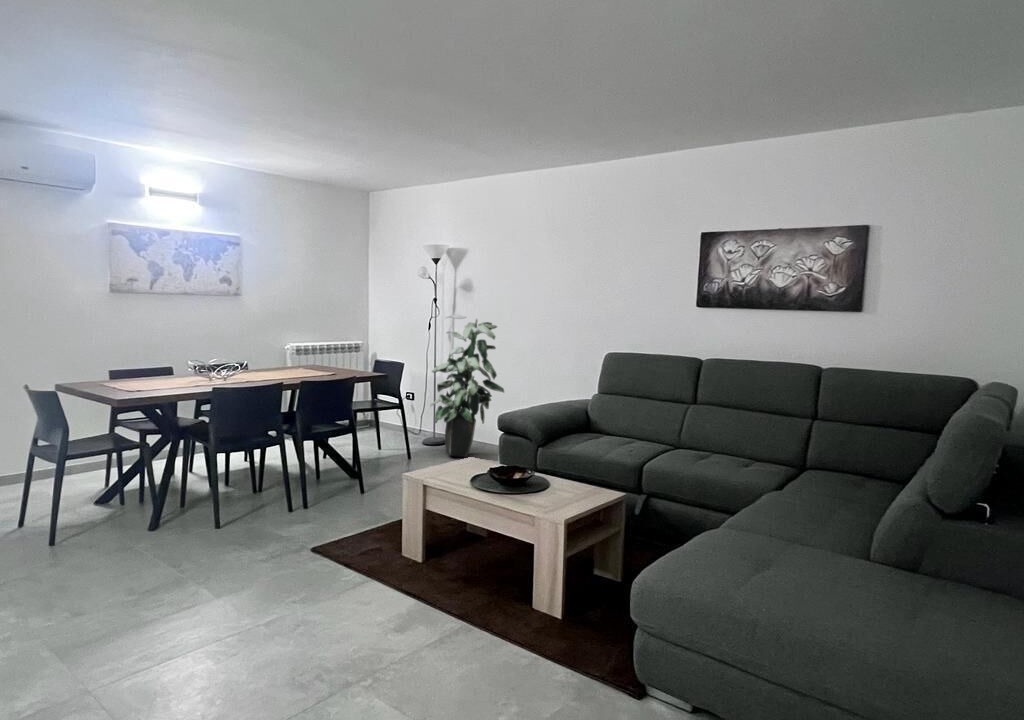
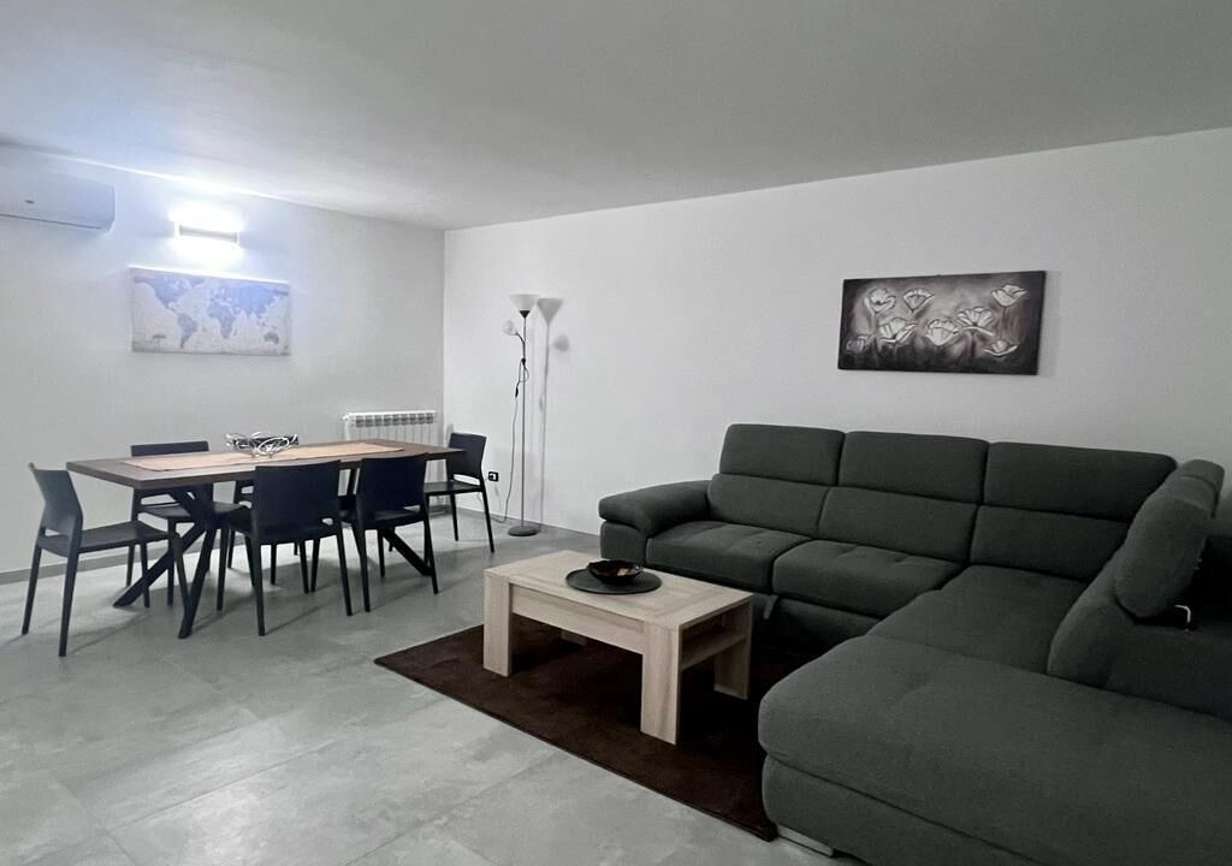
- indoor plant (463, 385)
